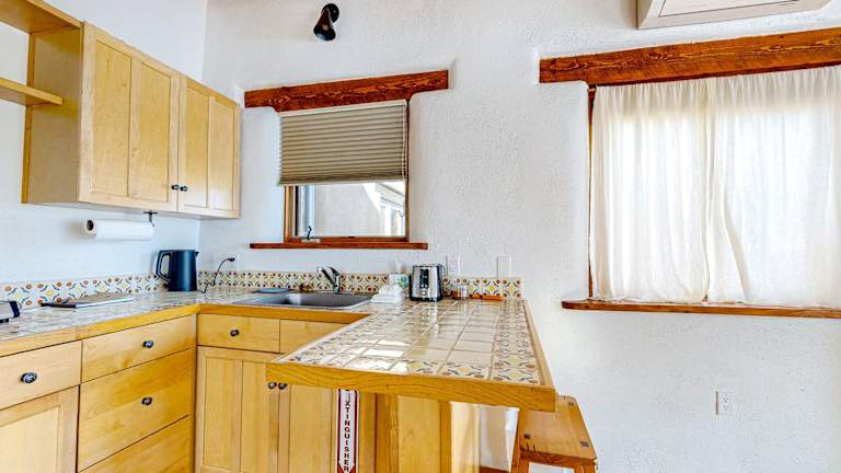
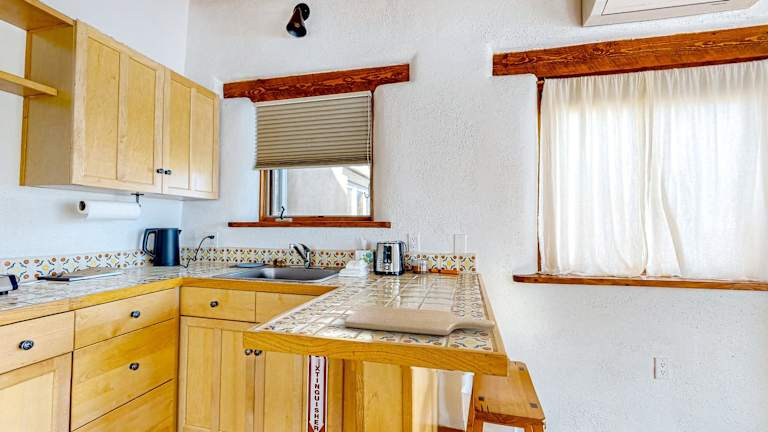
+ chopping board (420, 320)
